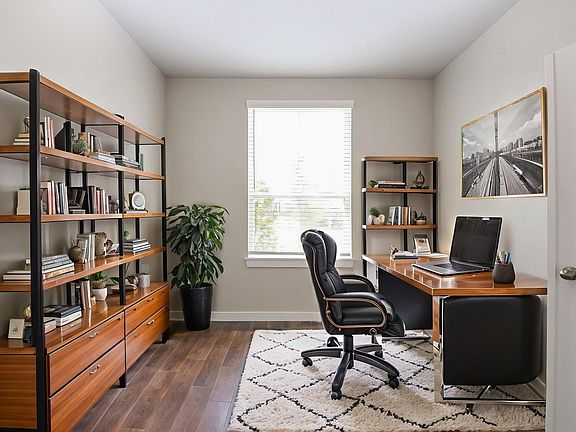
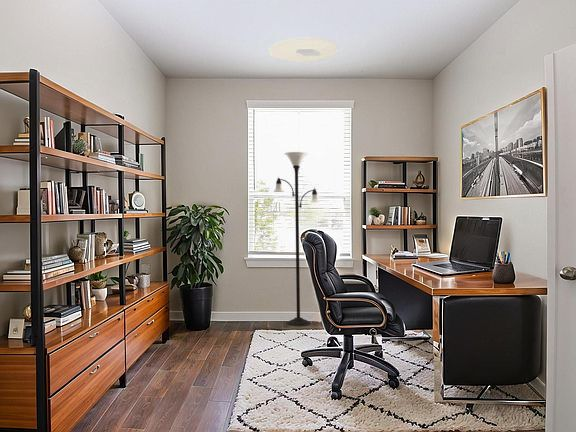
+ ceiling light (303, 47)
+ floor lamp (297, 238)
